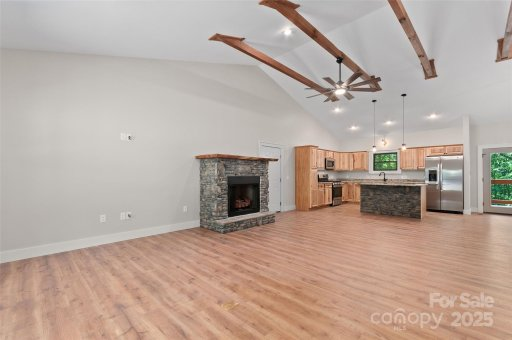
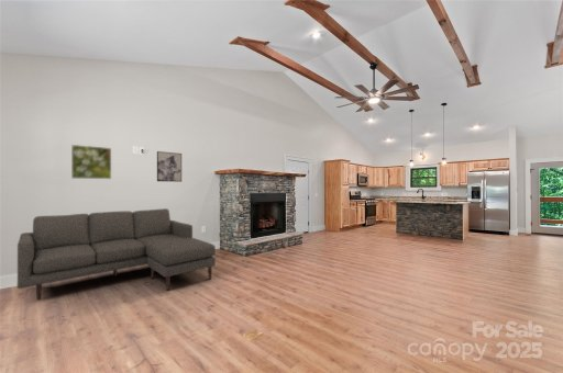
+ sofa (121, 248)
+ wall art (169, 167)
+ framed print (91, 162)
